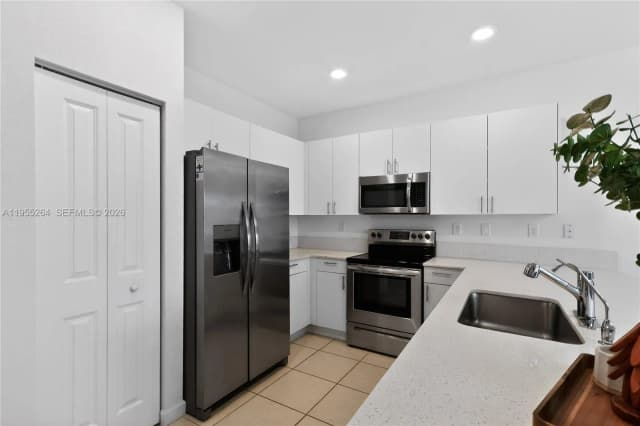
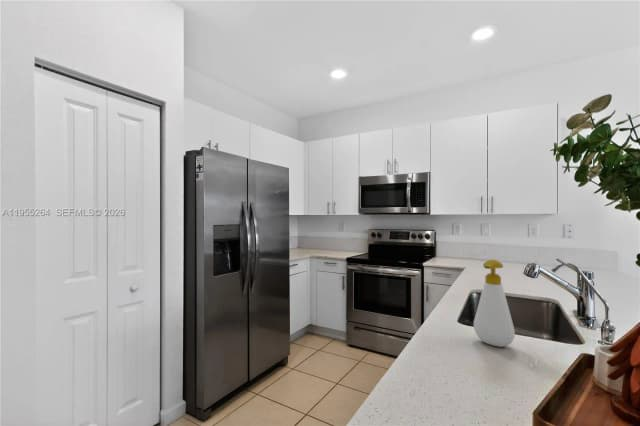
+ soap bottle (492, 302)
